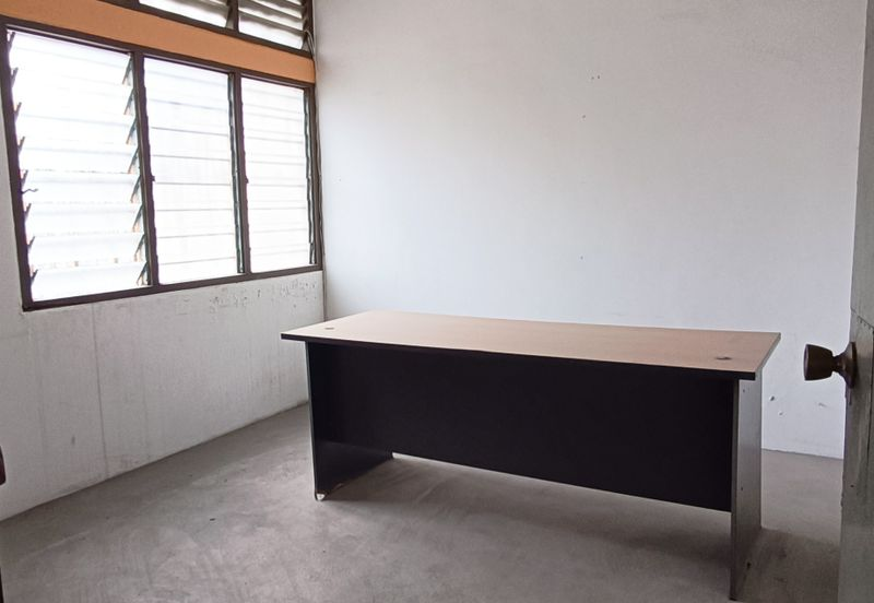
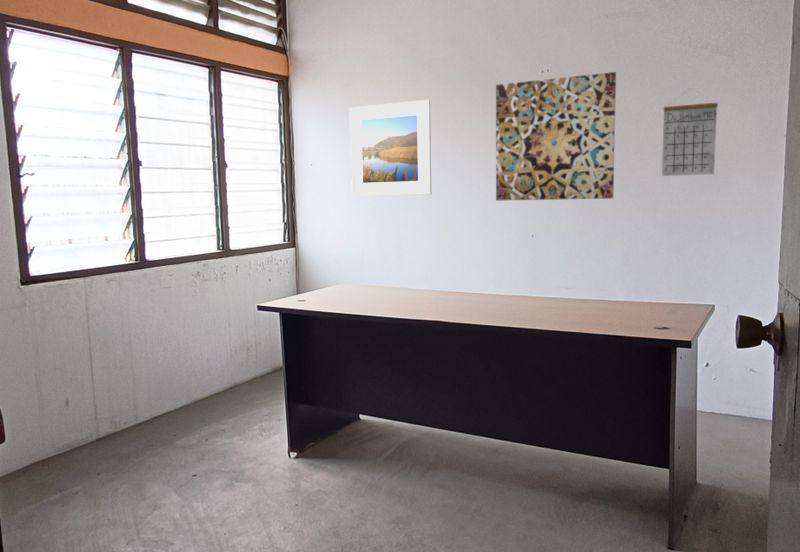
+ wall art (552, 139)
+ calendar (689, 131)
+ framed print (389, 150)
